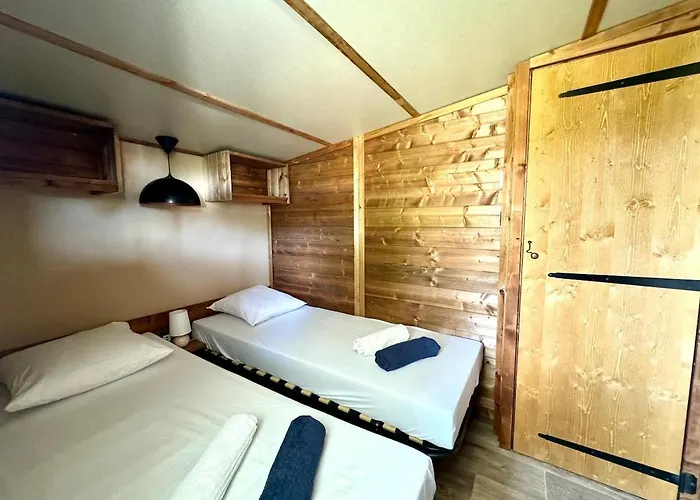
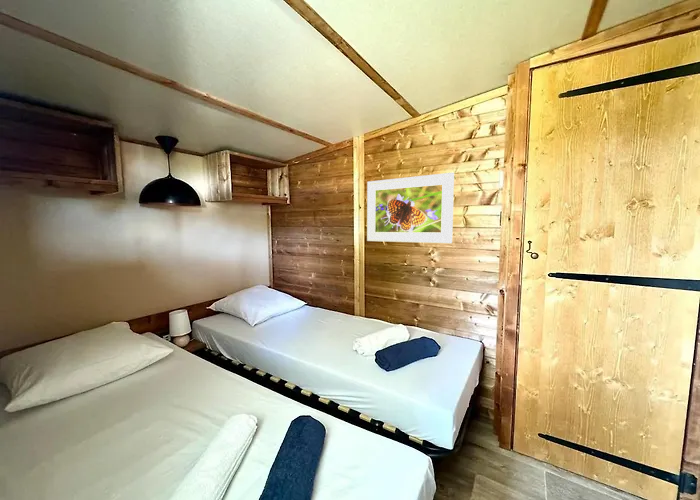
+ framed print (406, 210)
